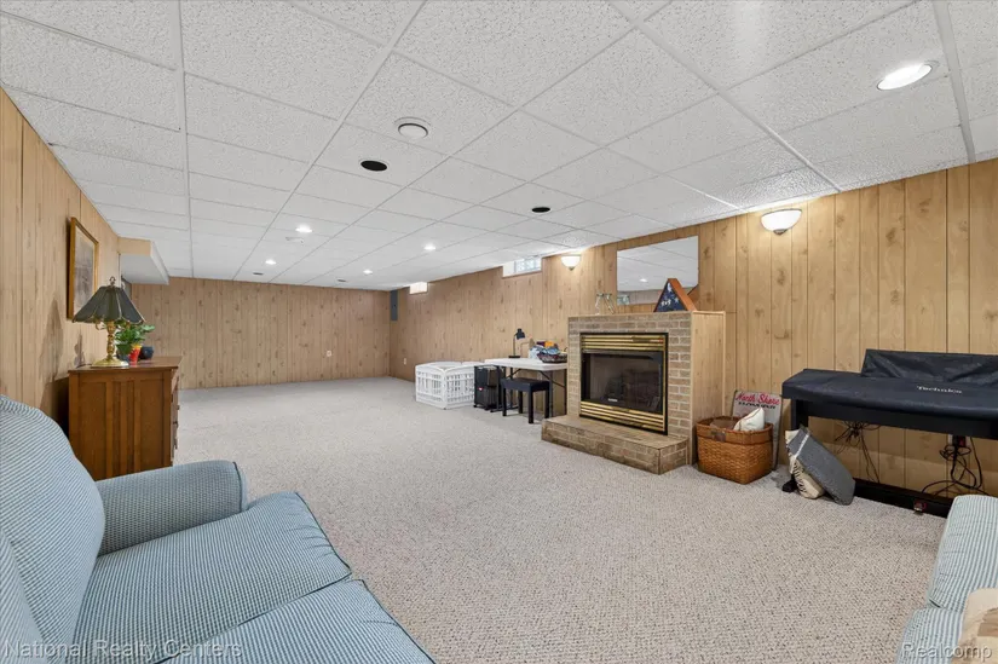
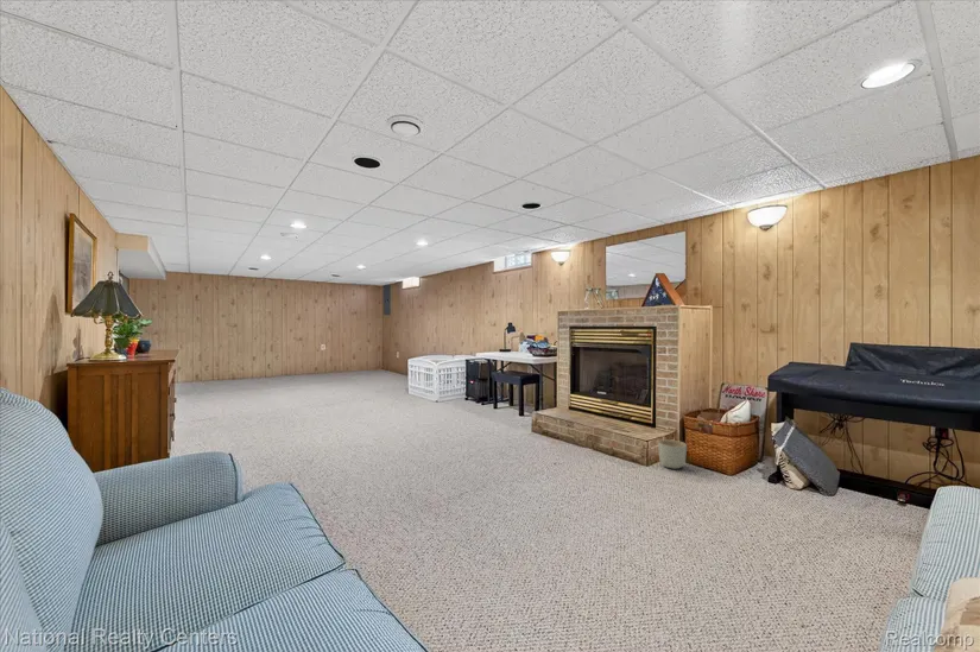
+ planter (671, 455)
